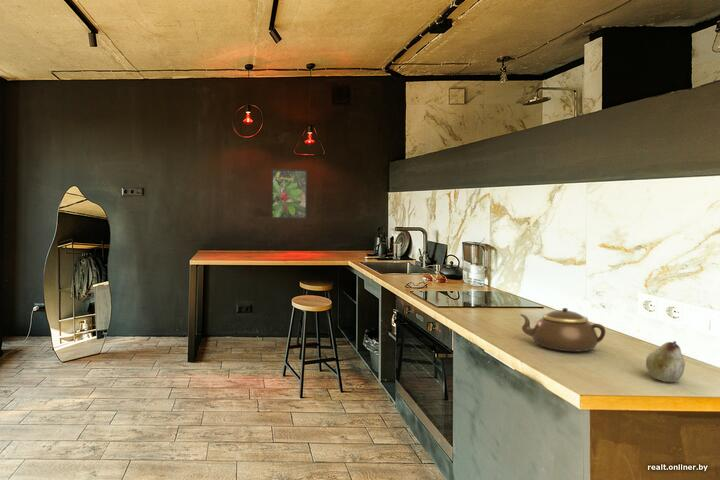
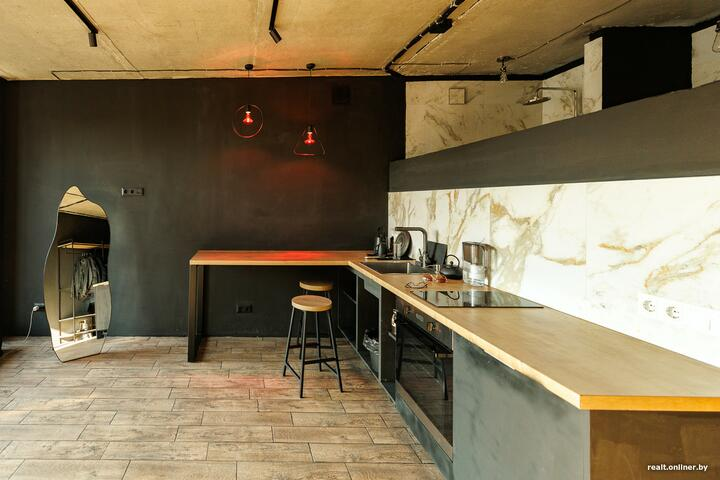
- teapot (562, 327)
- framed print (289, 194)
- fruit (665, 359)
